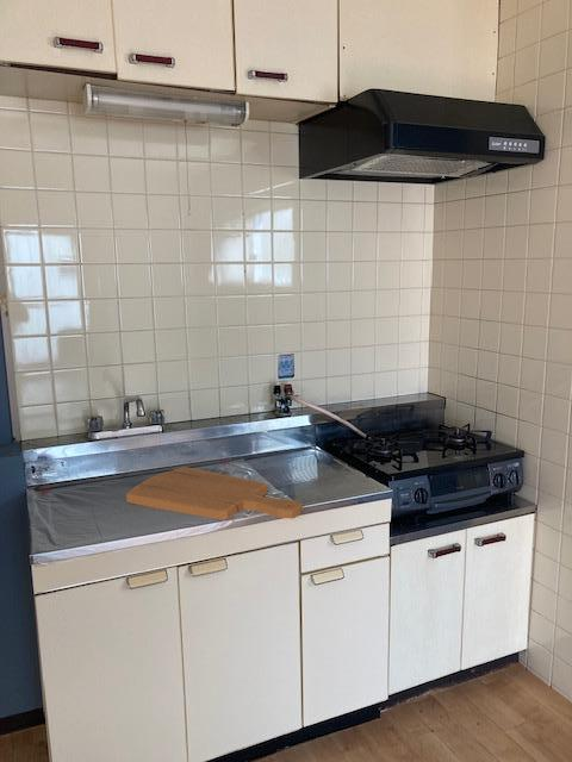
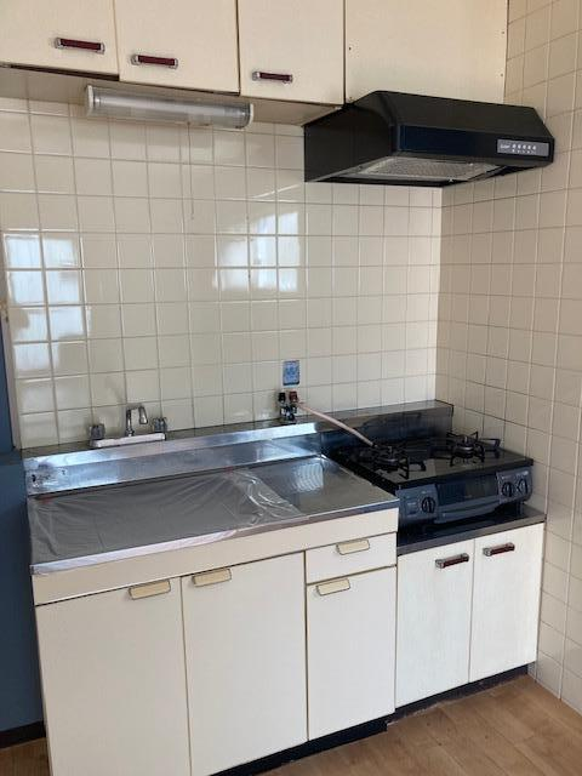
- cutting board (207, 493)
